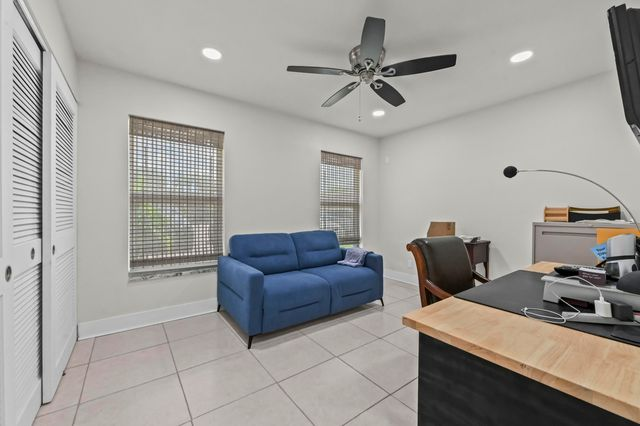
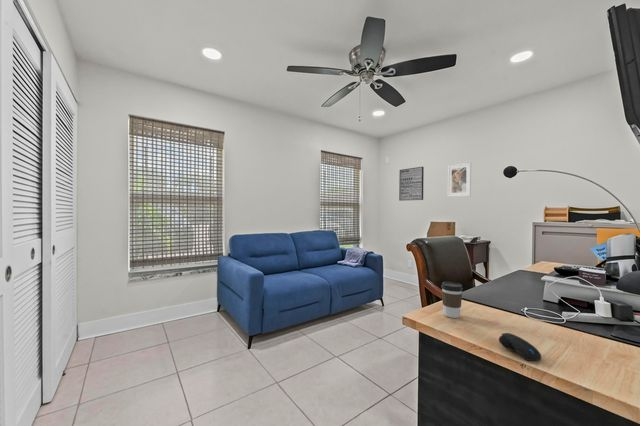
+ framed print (458, 180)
+ wall art (411, 184)
+ computer mouse (518, 345)
+ coffee cup (451, 299)
